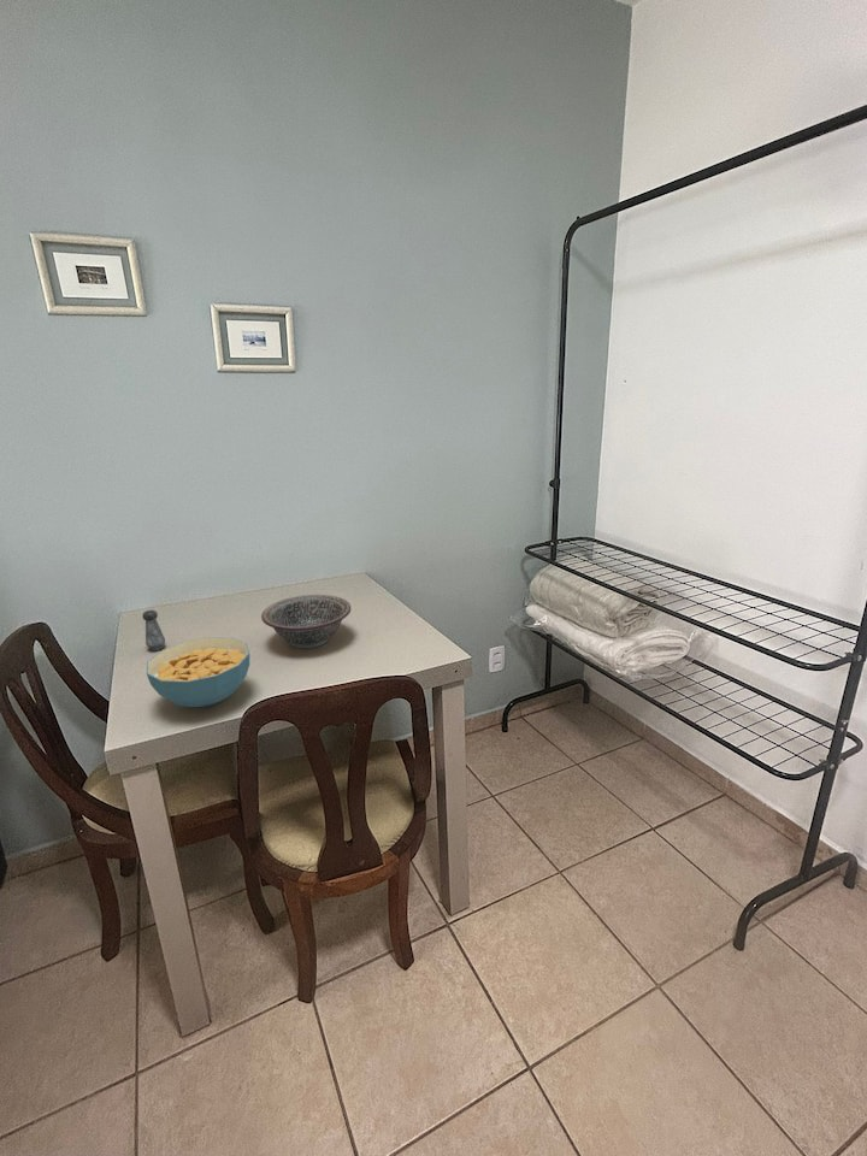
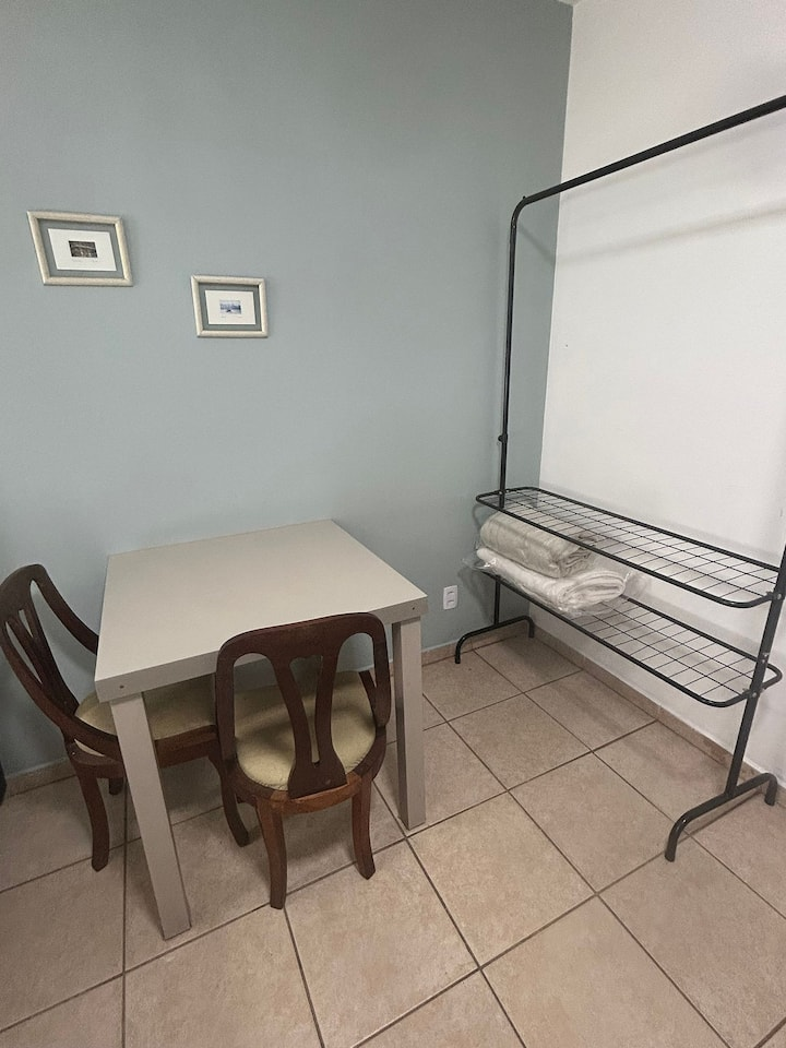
- salt shaker (153, 630)
- decorative bowl (308, 625)
- cereal bowl (202, 678)
